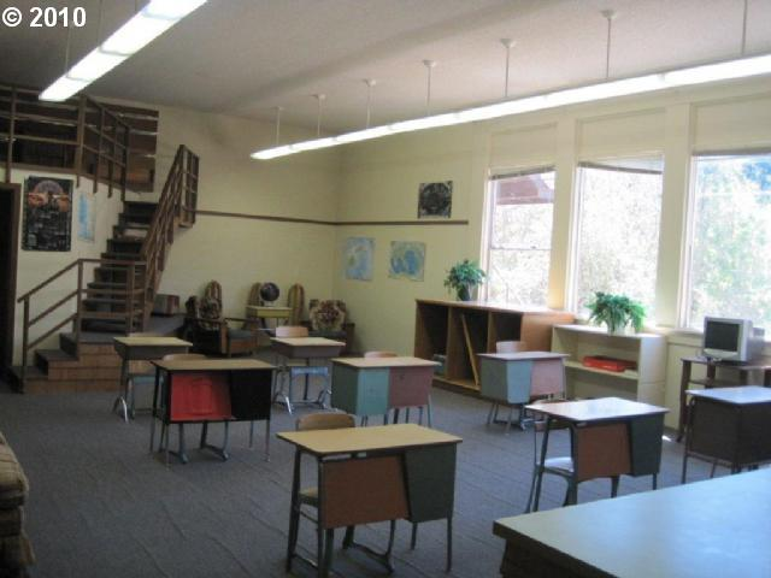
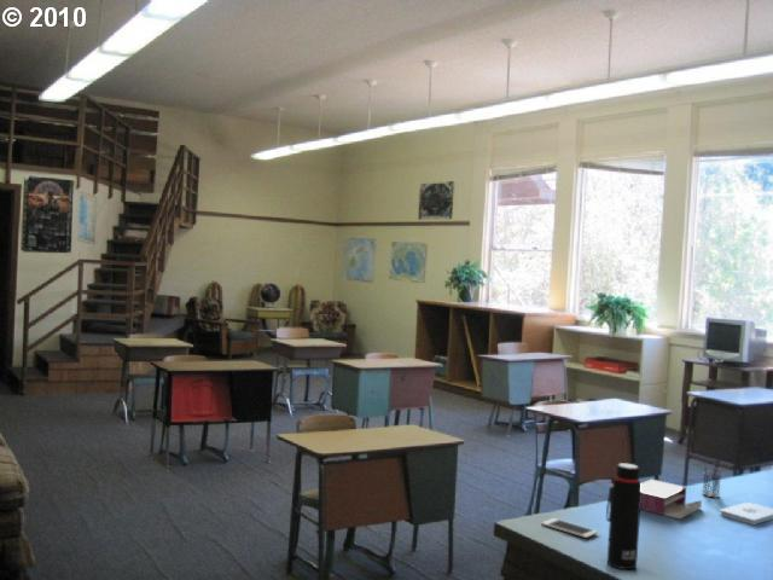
+ notepad (750, 512)
+ water bottle (622, 515)
+ book (657, 497)
+ cell phone (569, 527)
+ pencil holder (711, 481)
